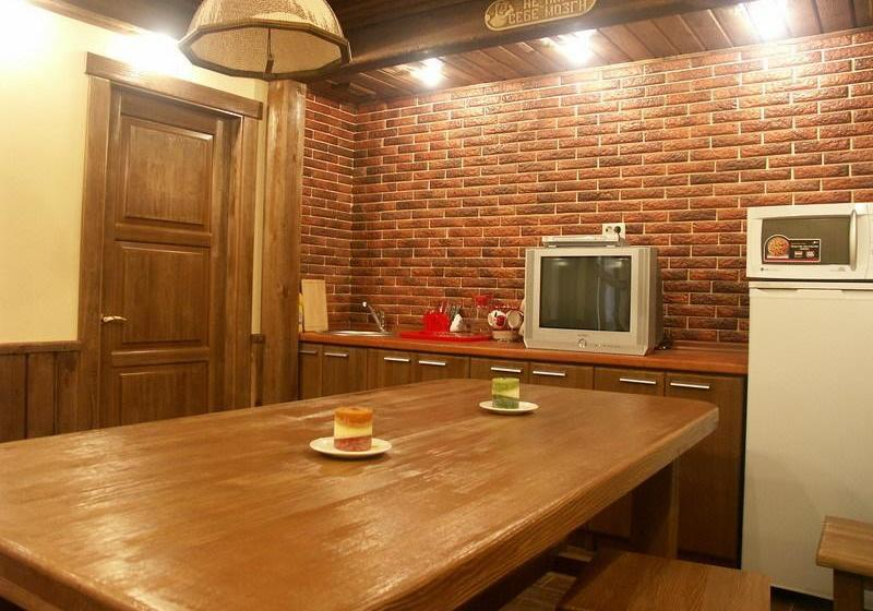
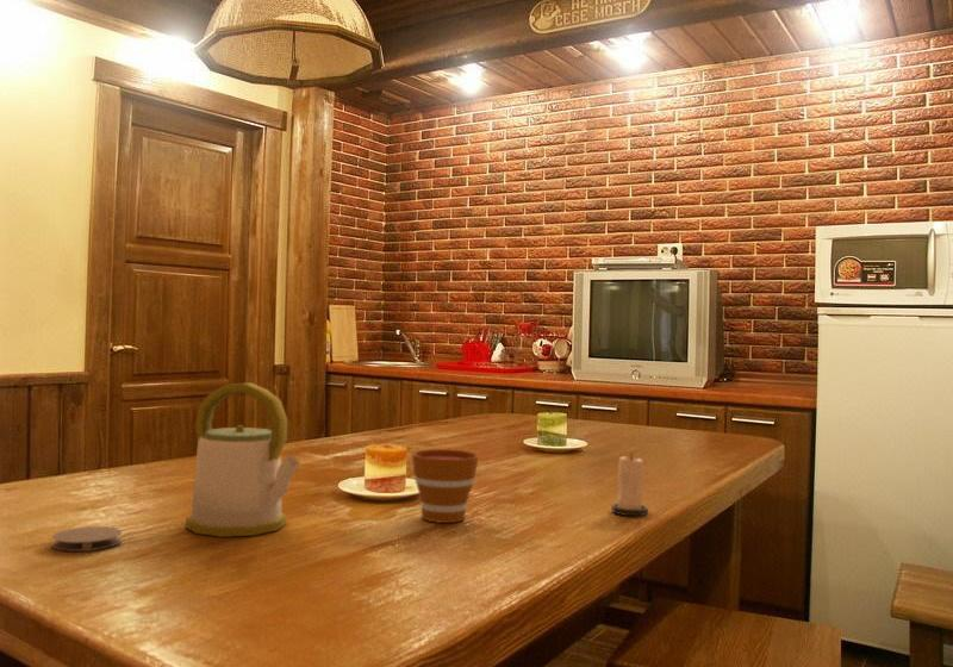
+ coaster (87, 537)
+ kettle (247, 454)
+ candle (630, 481)
+ cup (442, 484)
